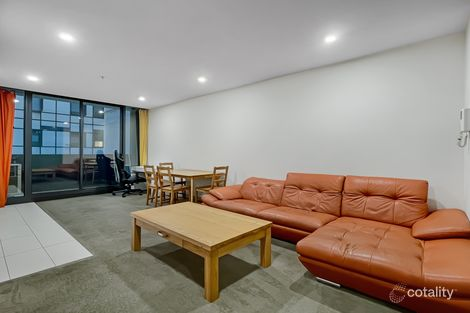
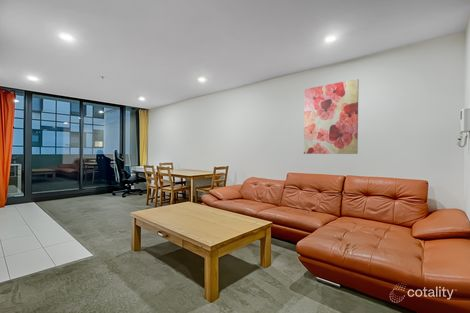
+ wall art (329, 119)
